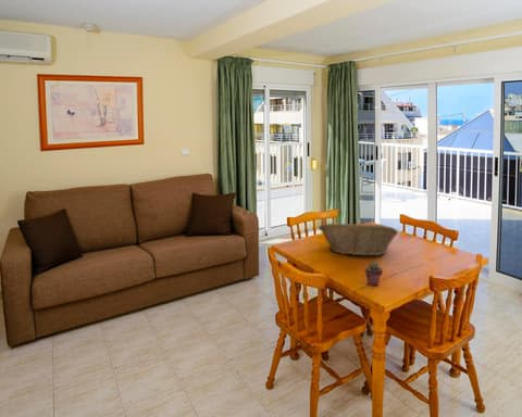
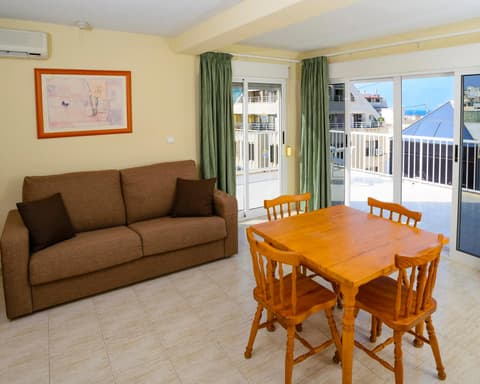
- potted succulent (373, 273)
- fruit basket (357, 236)
